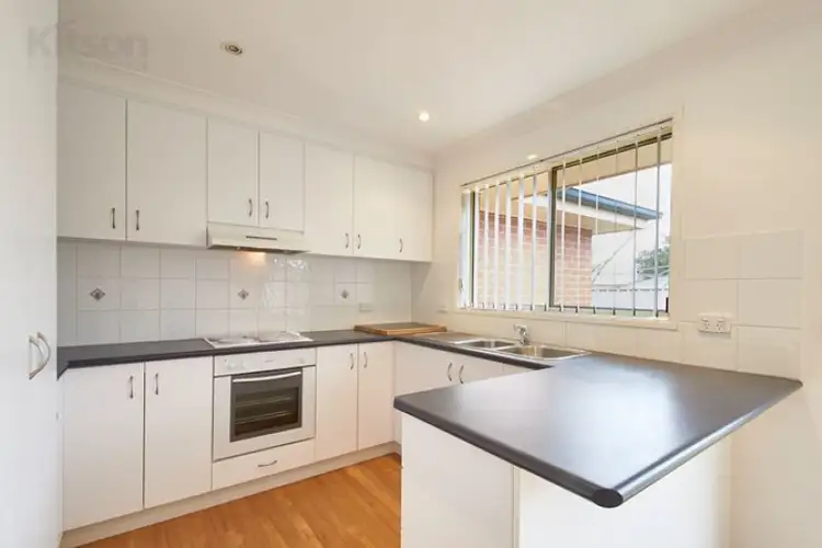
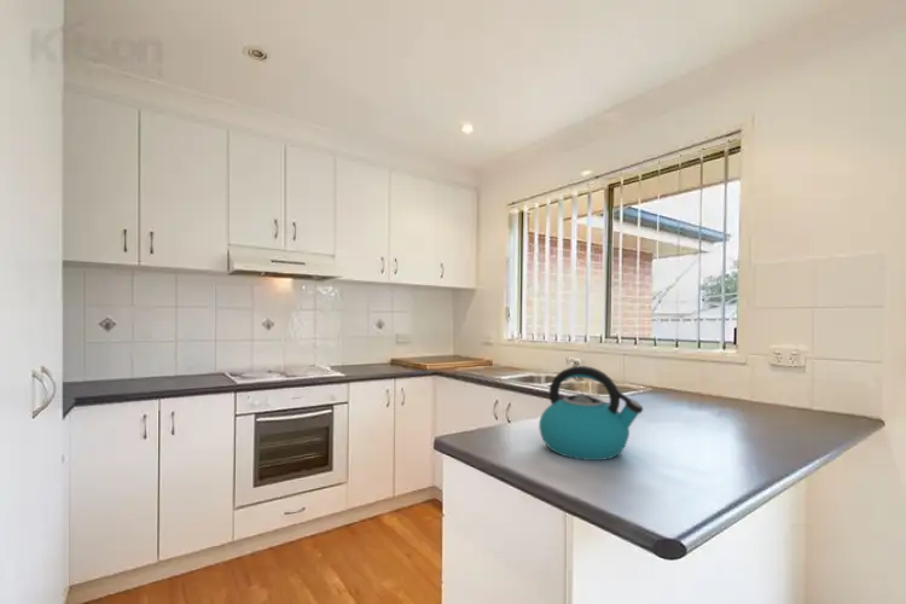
+ kettle (590, 408)
